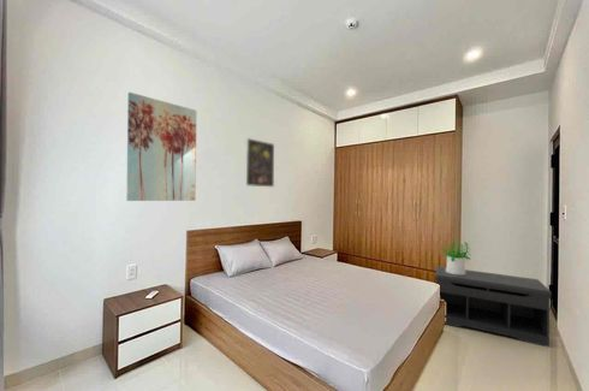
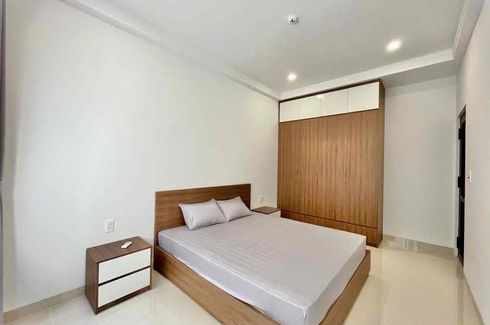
- wall art (165, 150)
- potted plant (457, 256)
- bench (484, 301)
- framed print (261, 164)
